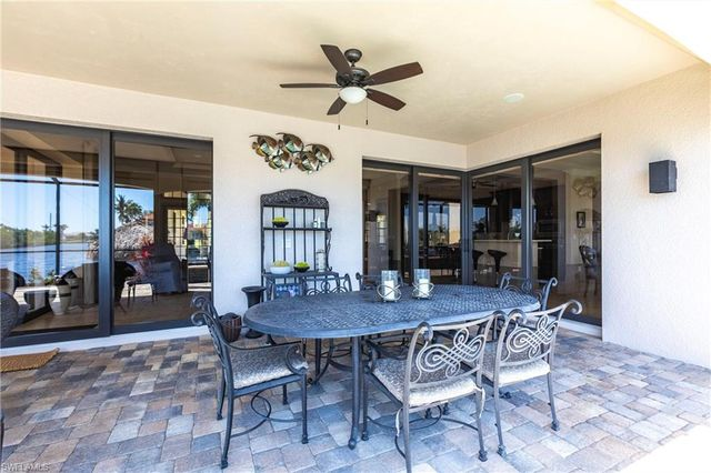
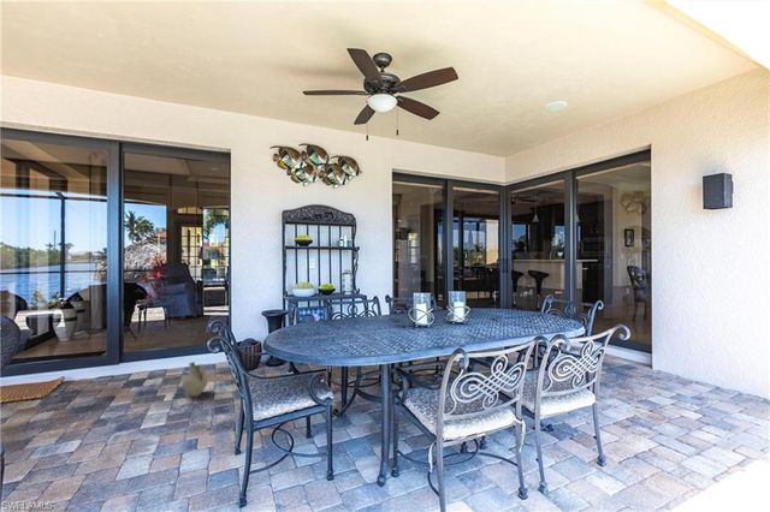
+ ceramic jug (195, 379)
